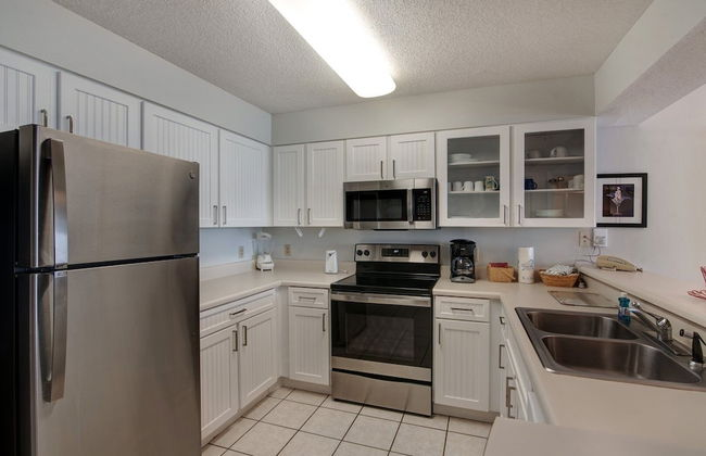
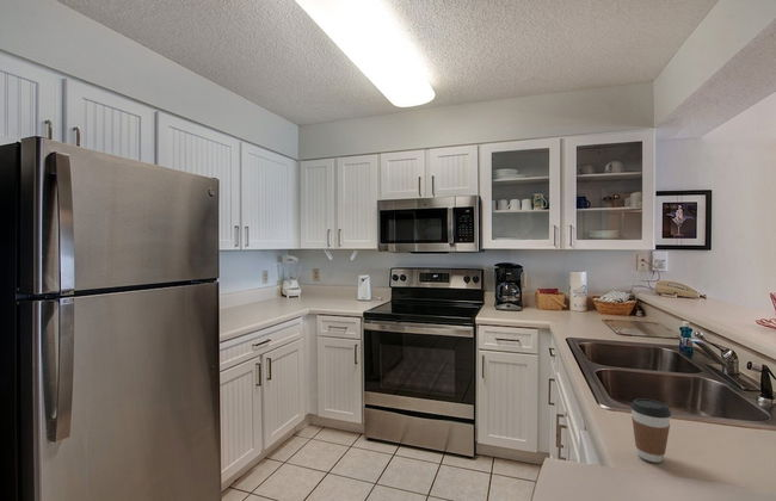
+ coffee cup (649, 429)
